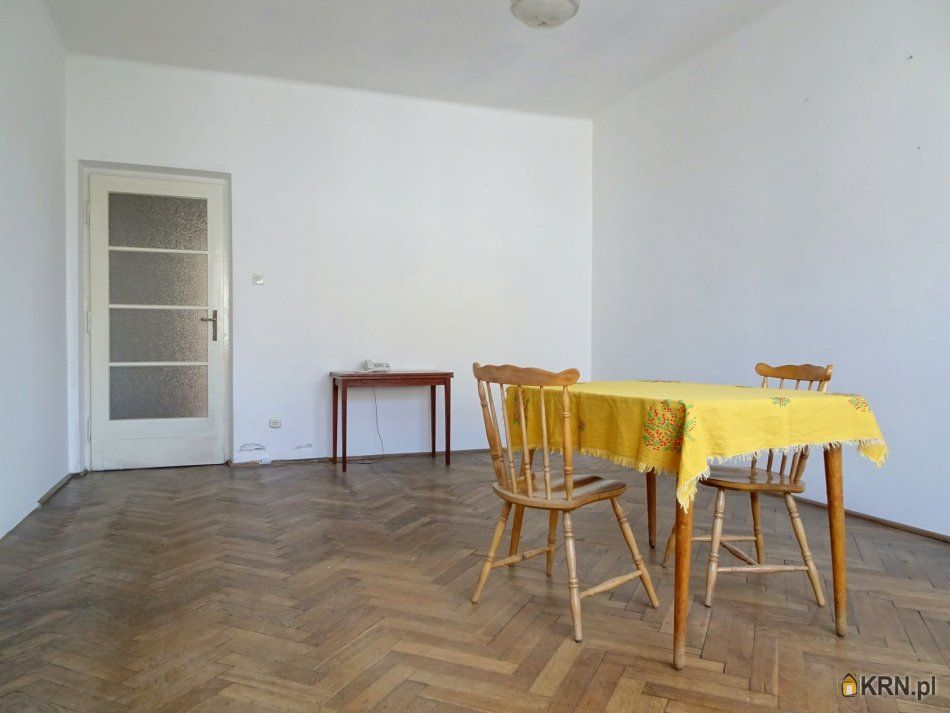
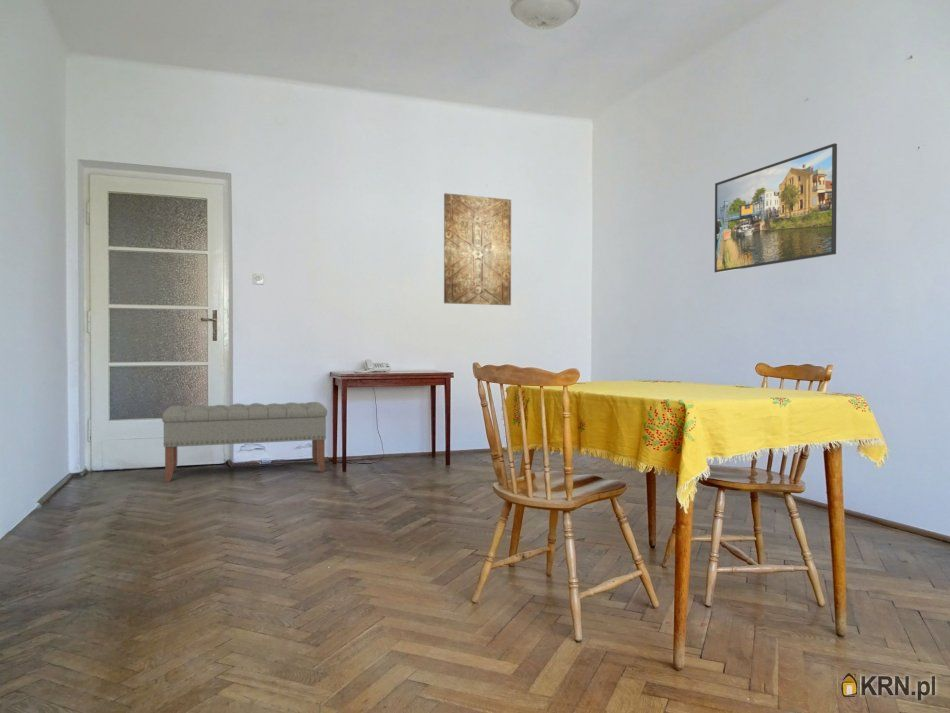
+ wall art (478, 250)
+ bench (247, 438)
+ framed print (769, 215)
